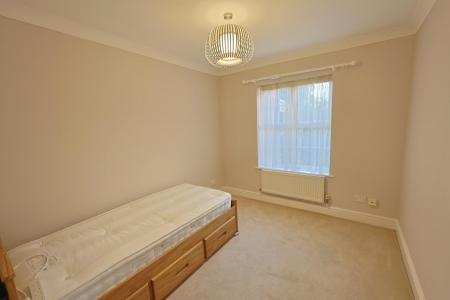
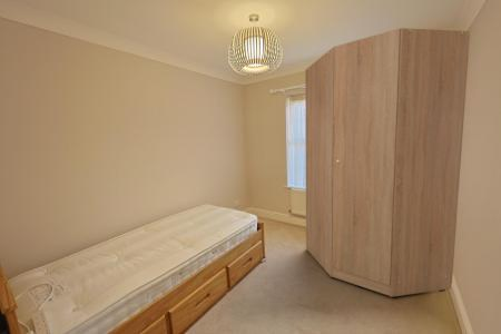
+ cabinet (371, 164)
